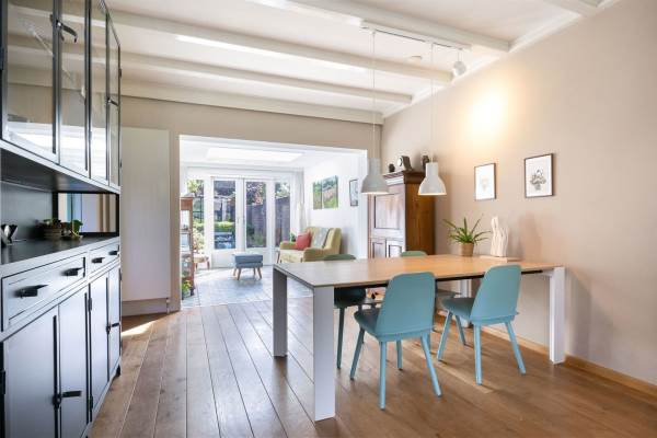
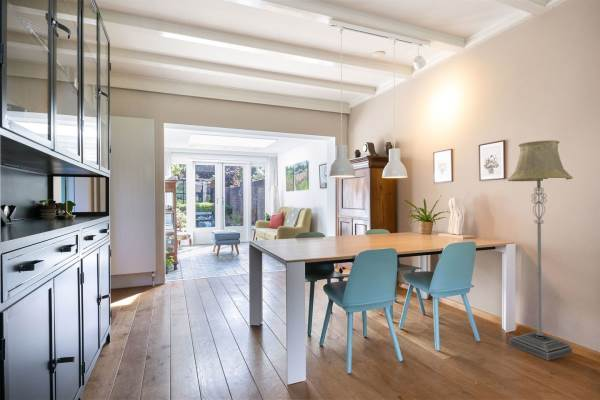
+ floor lamp (539, 246)
